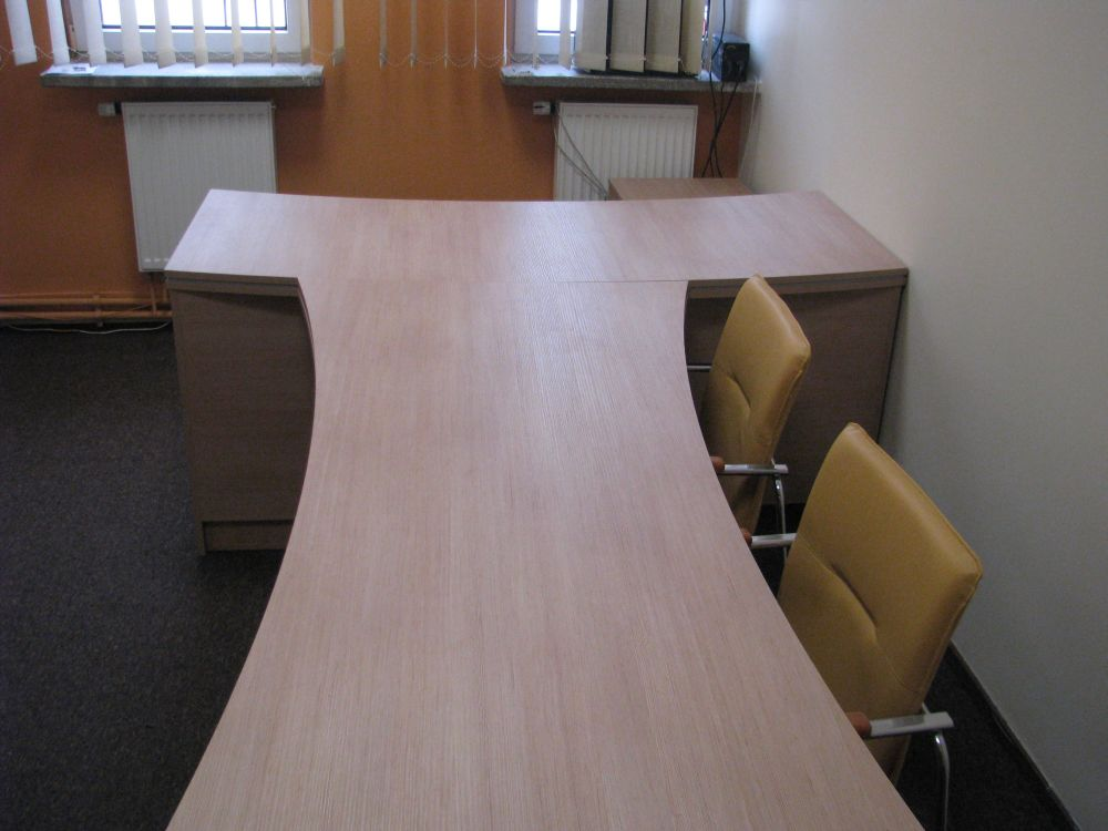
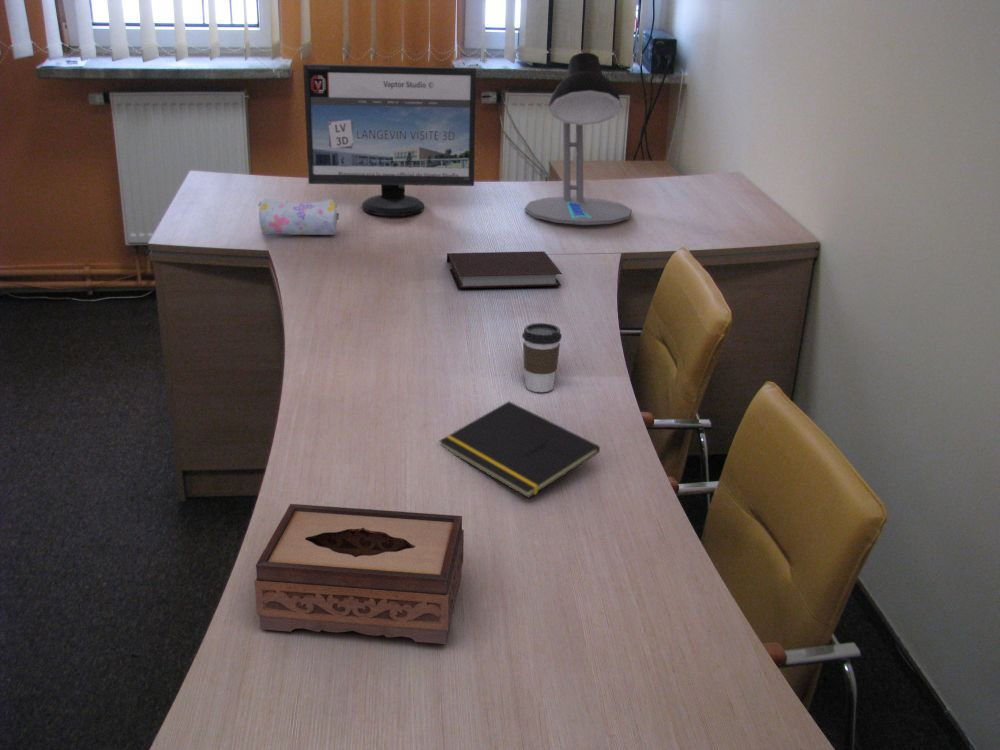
+ notepad (518, 446)
+ tissue box (364, 570)
+ desk lamp (581, 131)
+ pencil case (298, 217)
+ notebook (502, 268)
+ coffee cup (540, 358)
+ computer monitor (391, 138)
